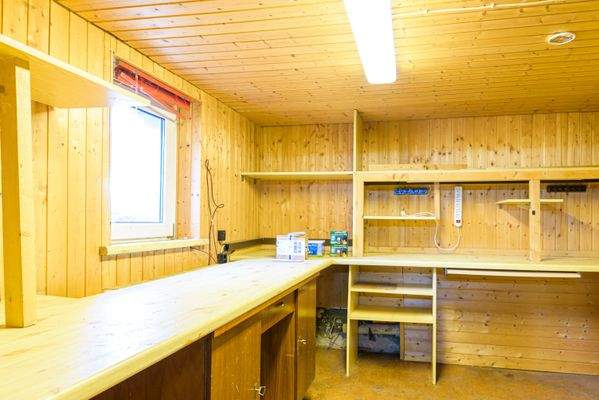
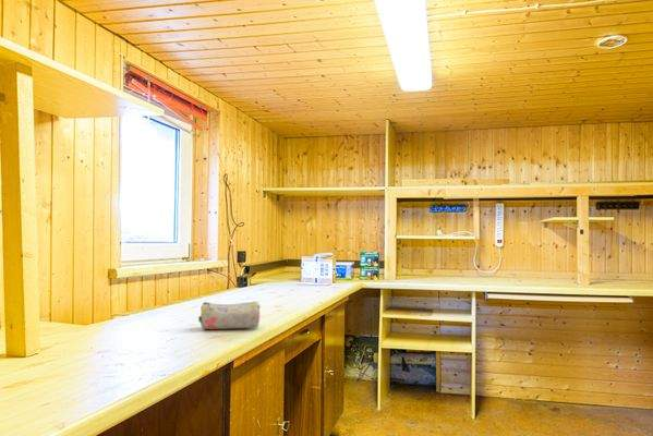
+ pencil case (230, 314)
